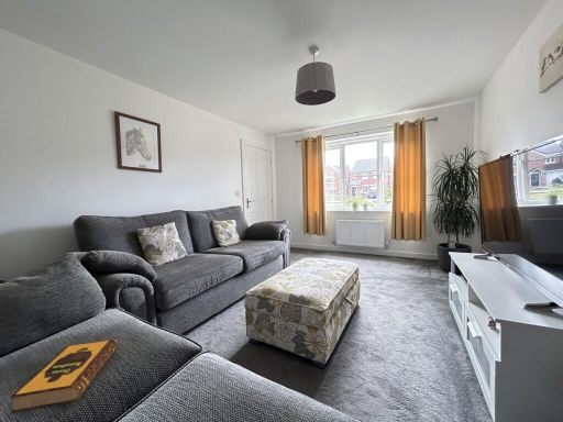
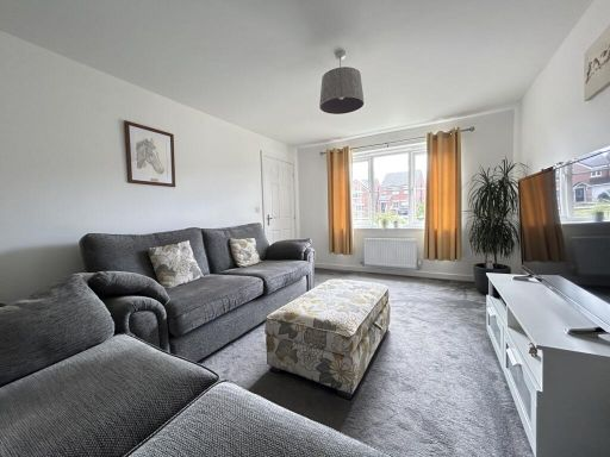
- hardback book (74, 369)
